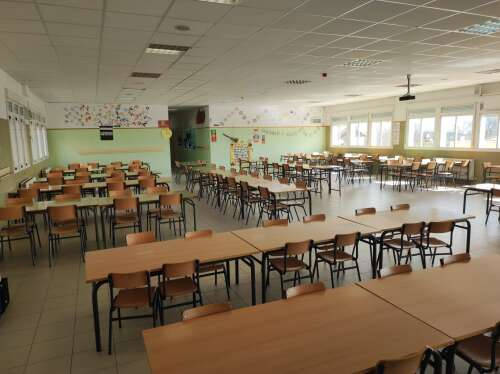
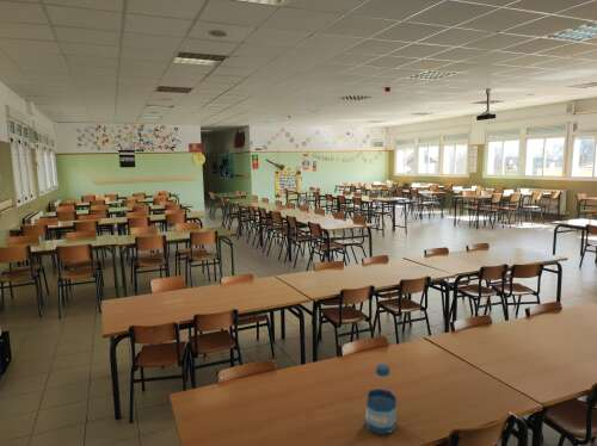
+ bottle (380, 396)
